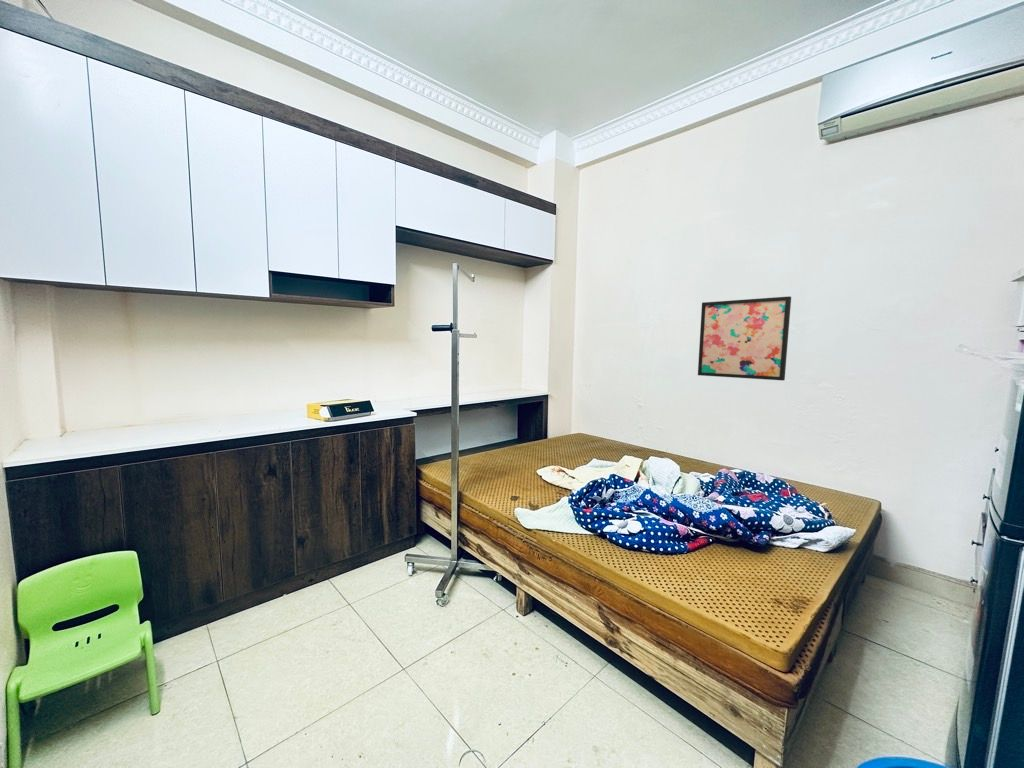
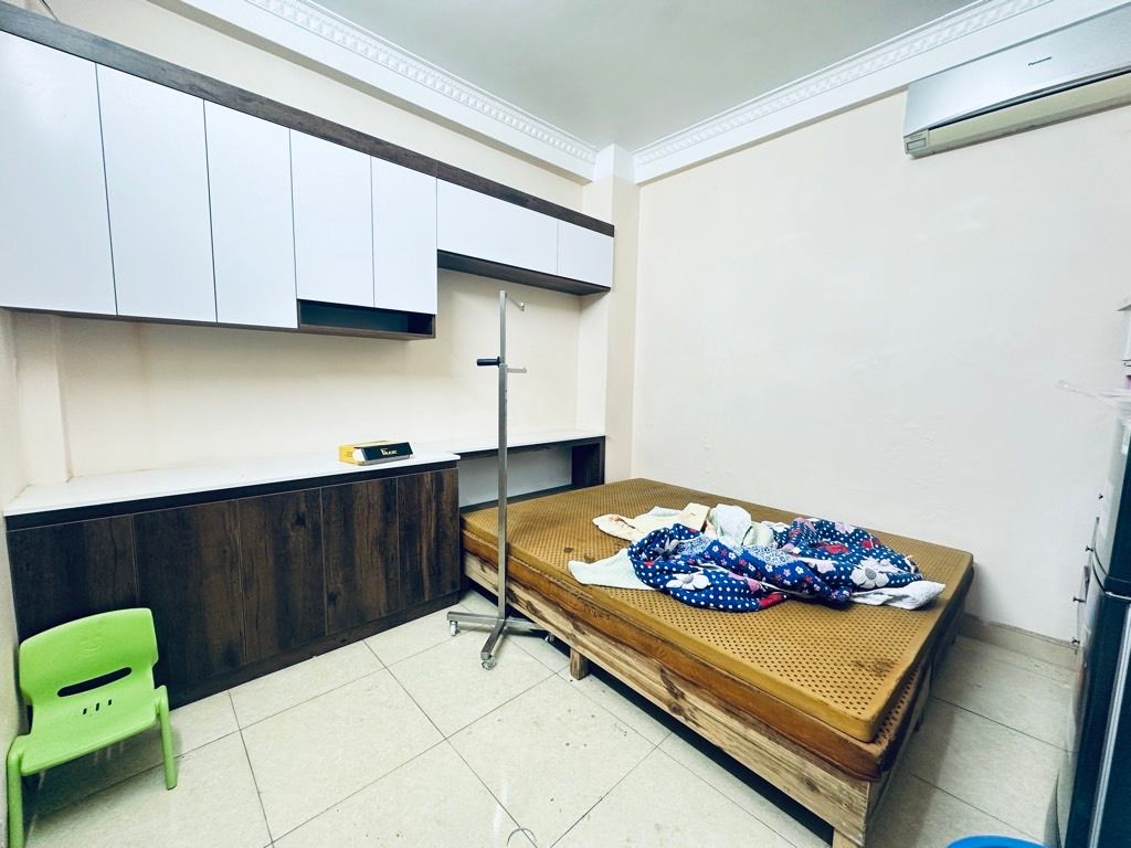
- wall art (740, 339)
